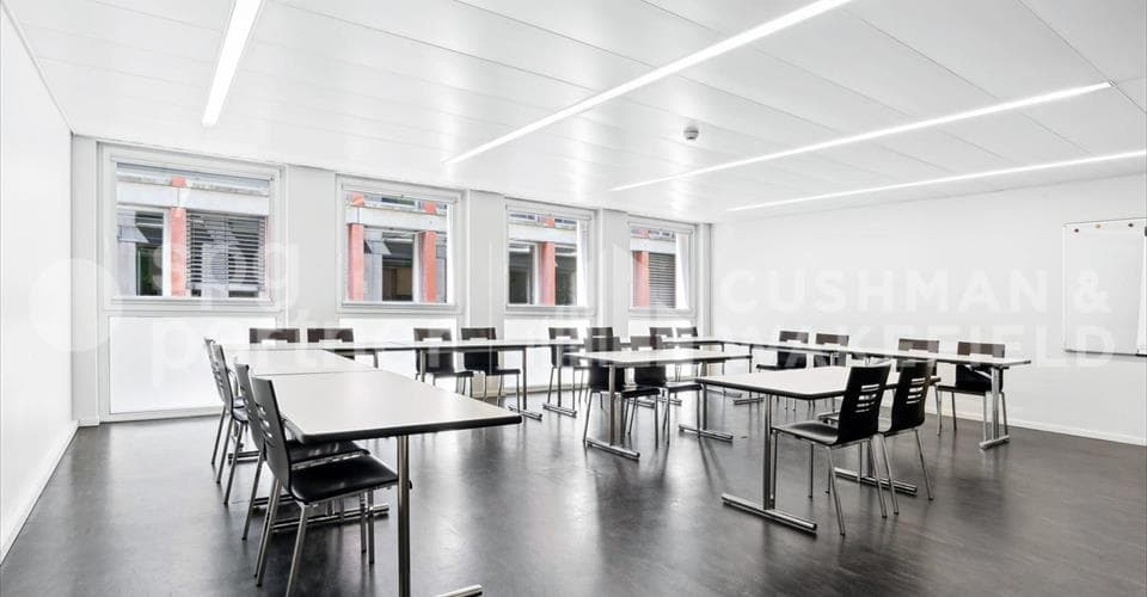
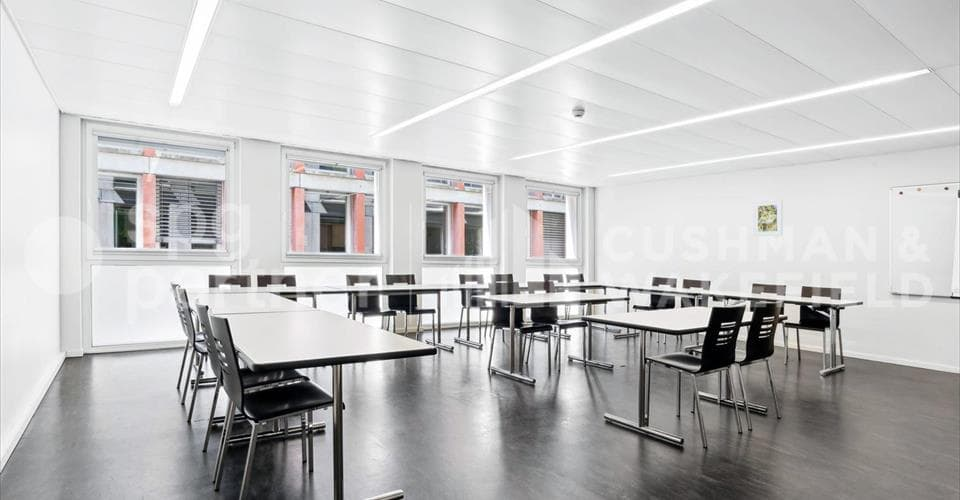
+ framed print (767, 218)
